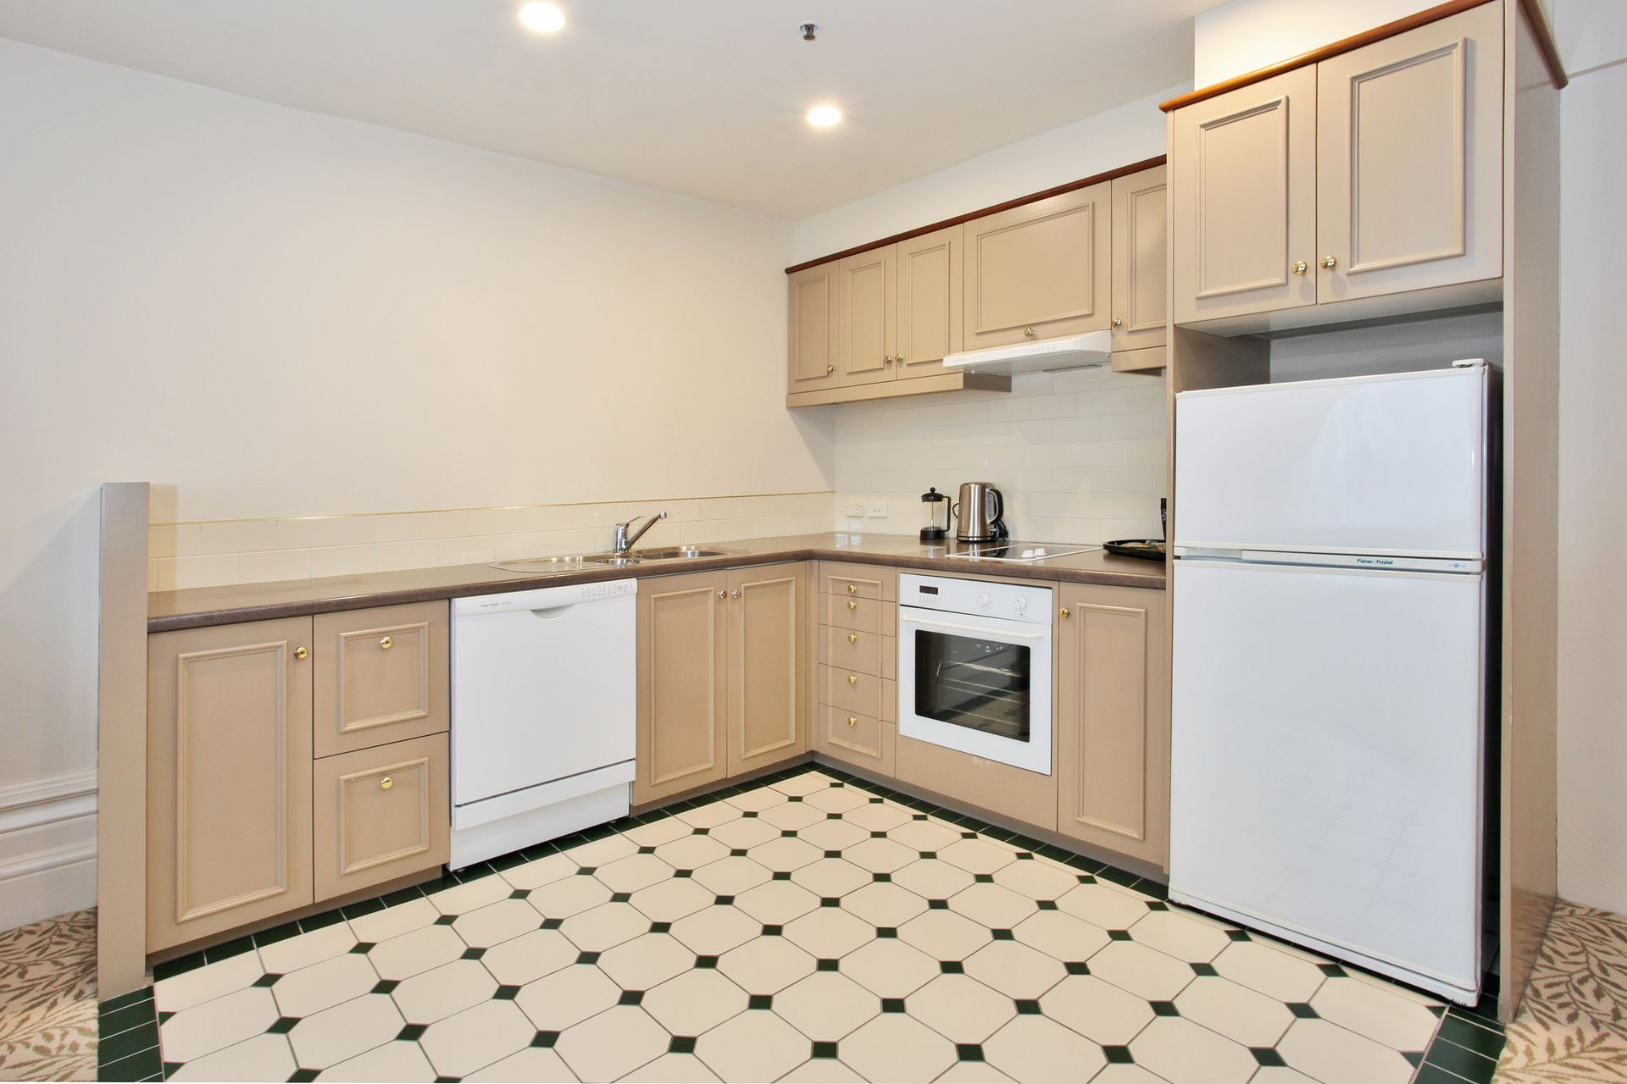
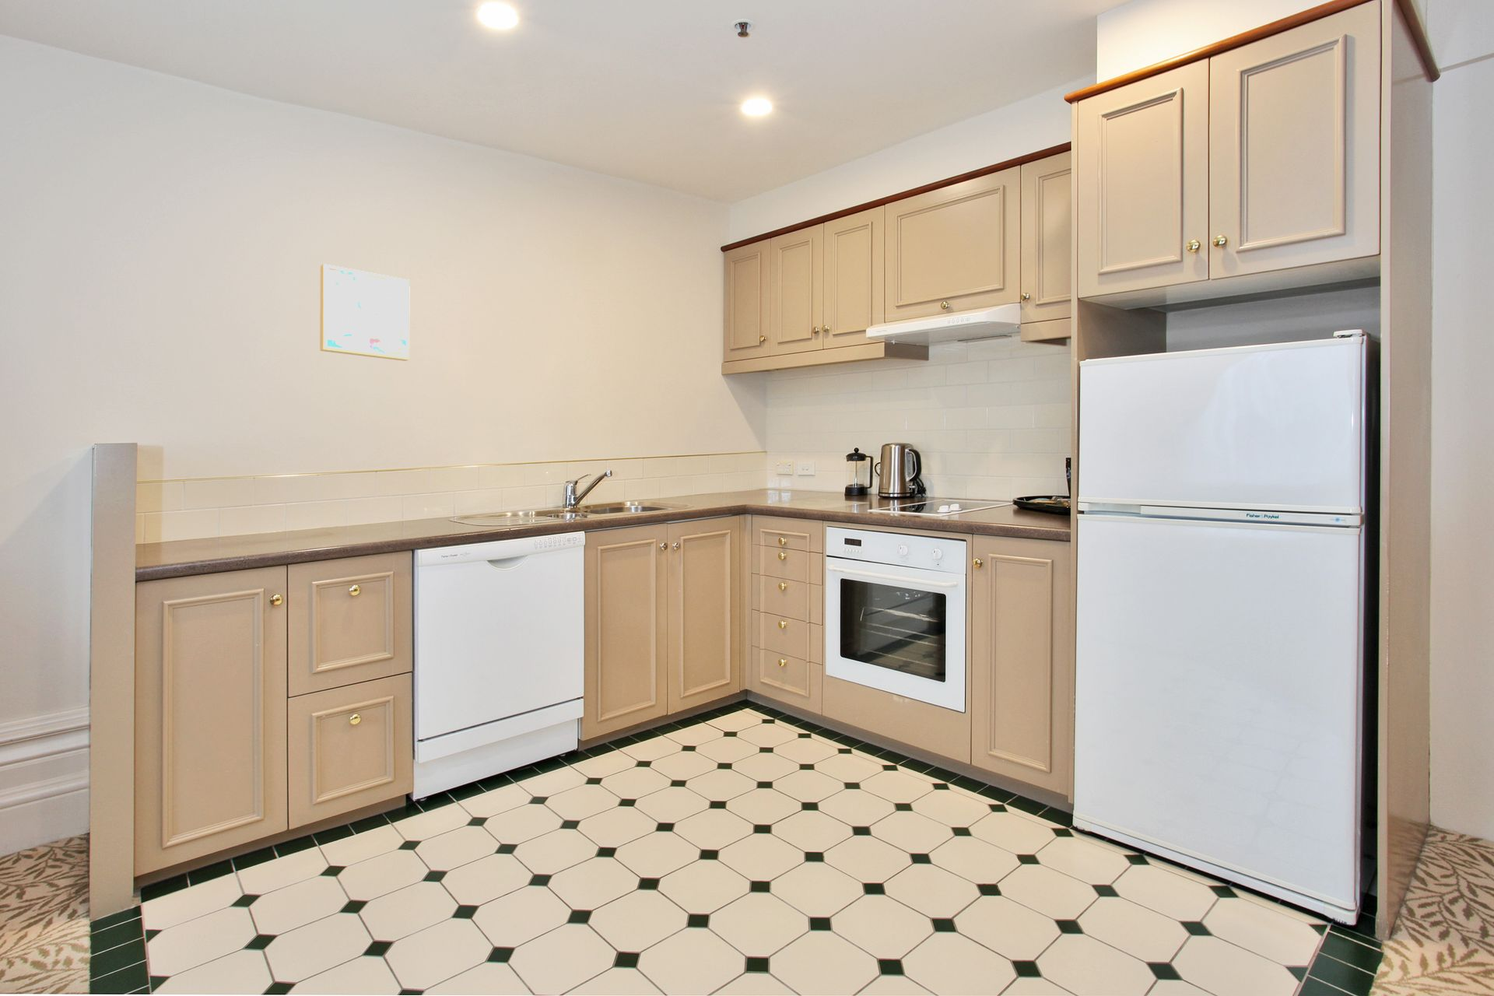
+ wall art (366, 315)
